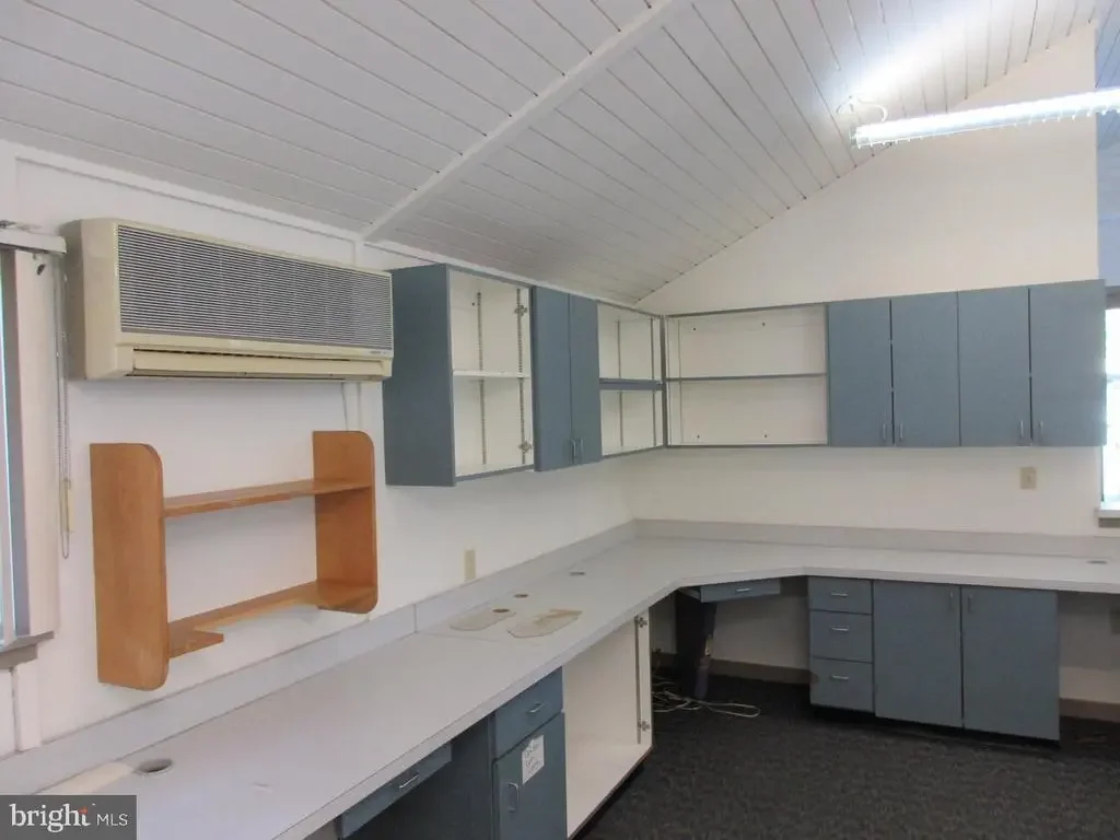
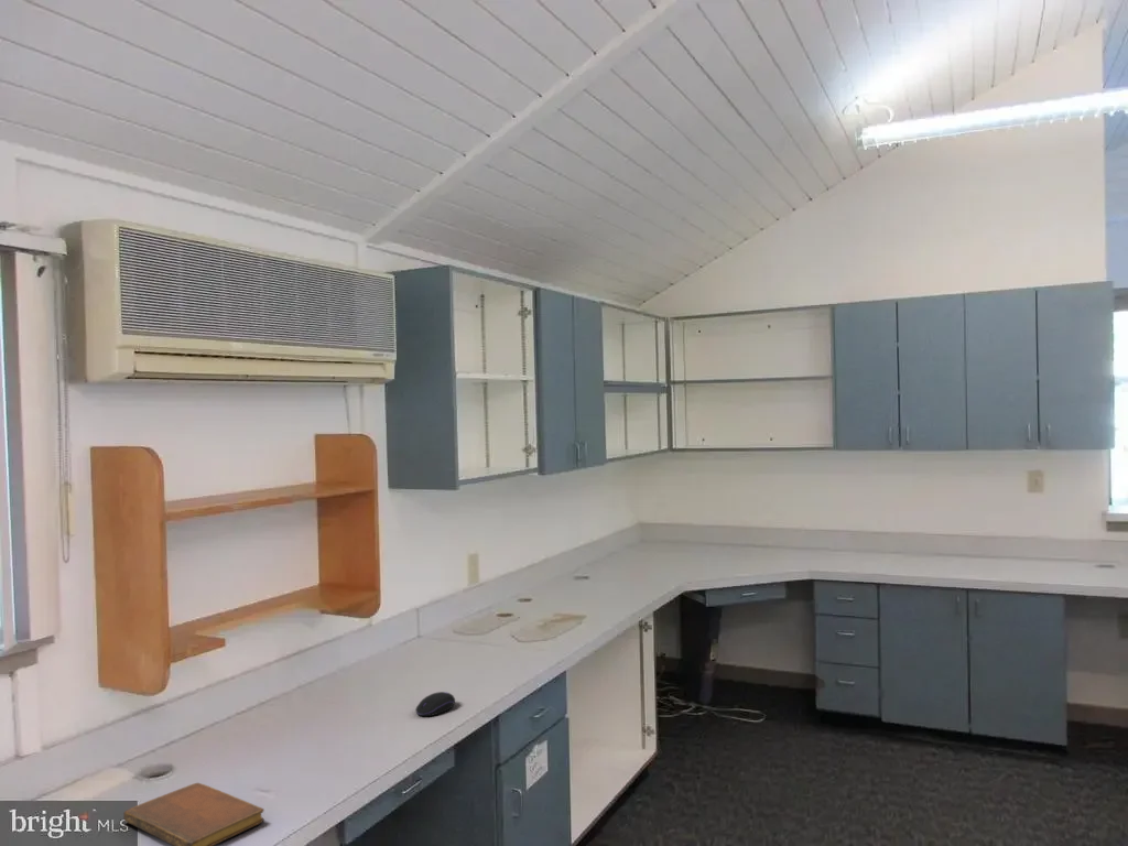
+ computer mouse (435, 702)
+ notebook (194, 815)
